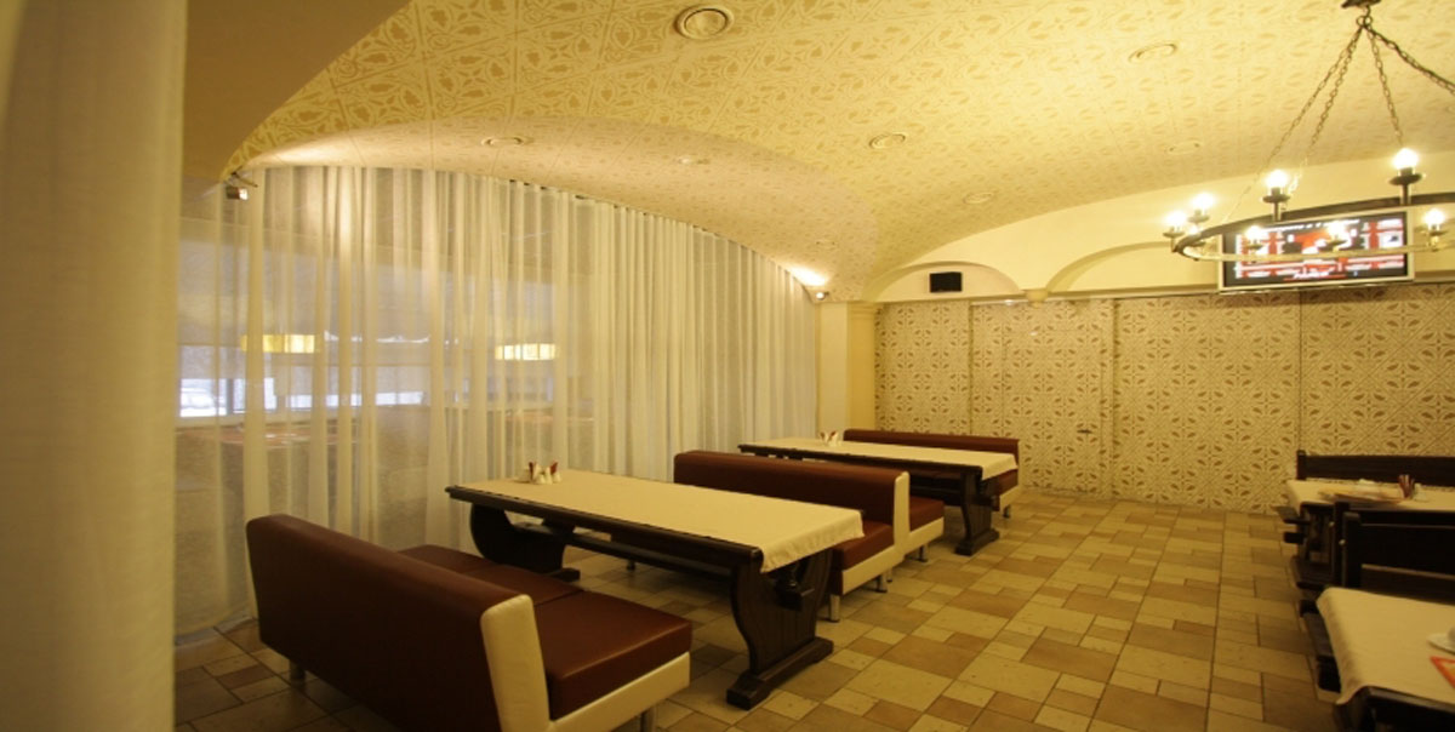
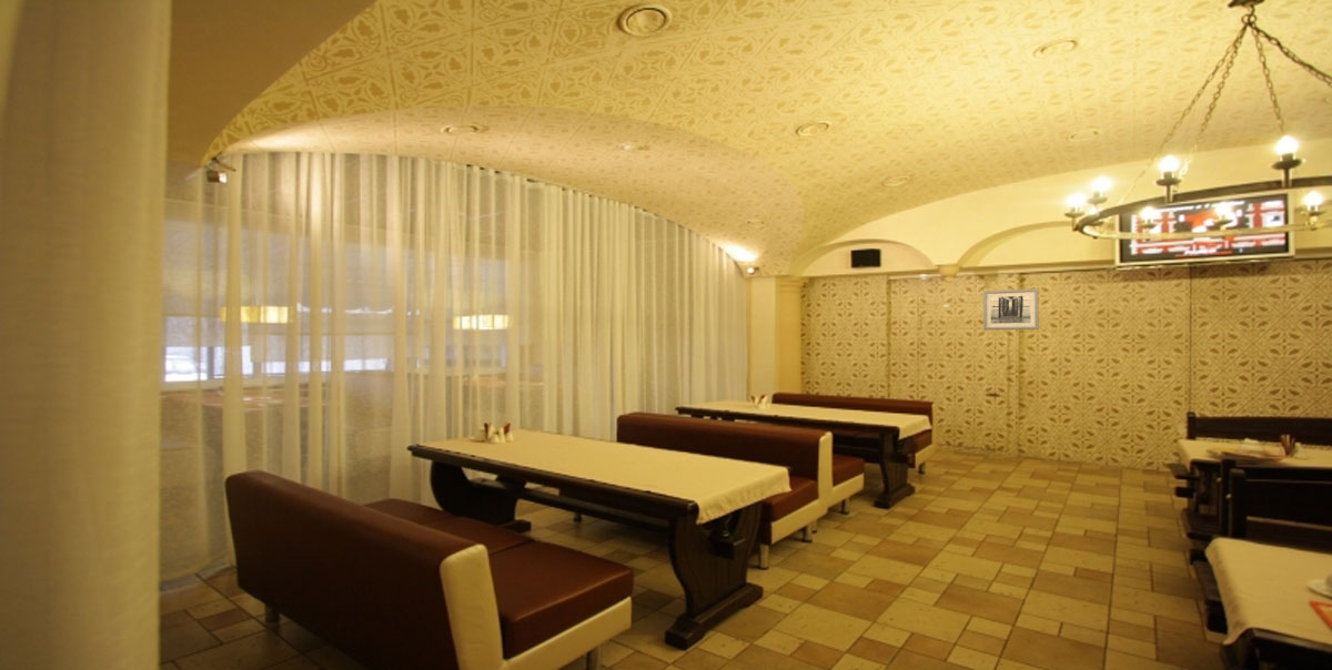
+ wall art (1010, 309)
